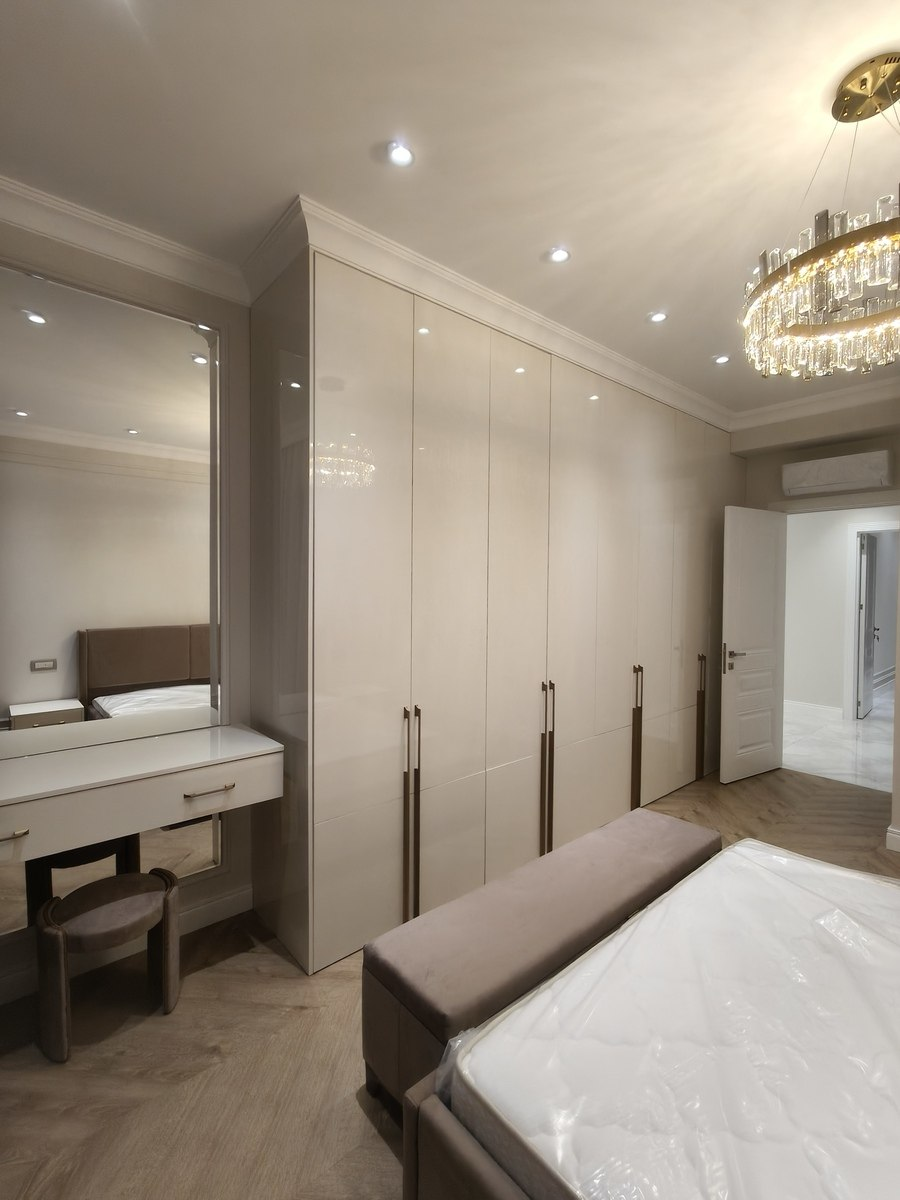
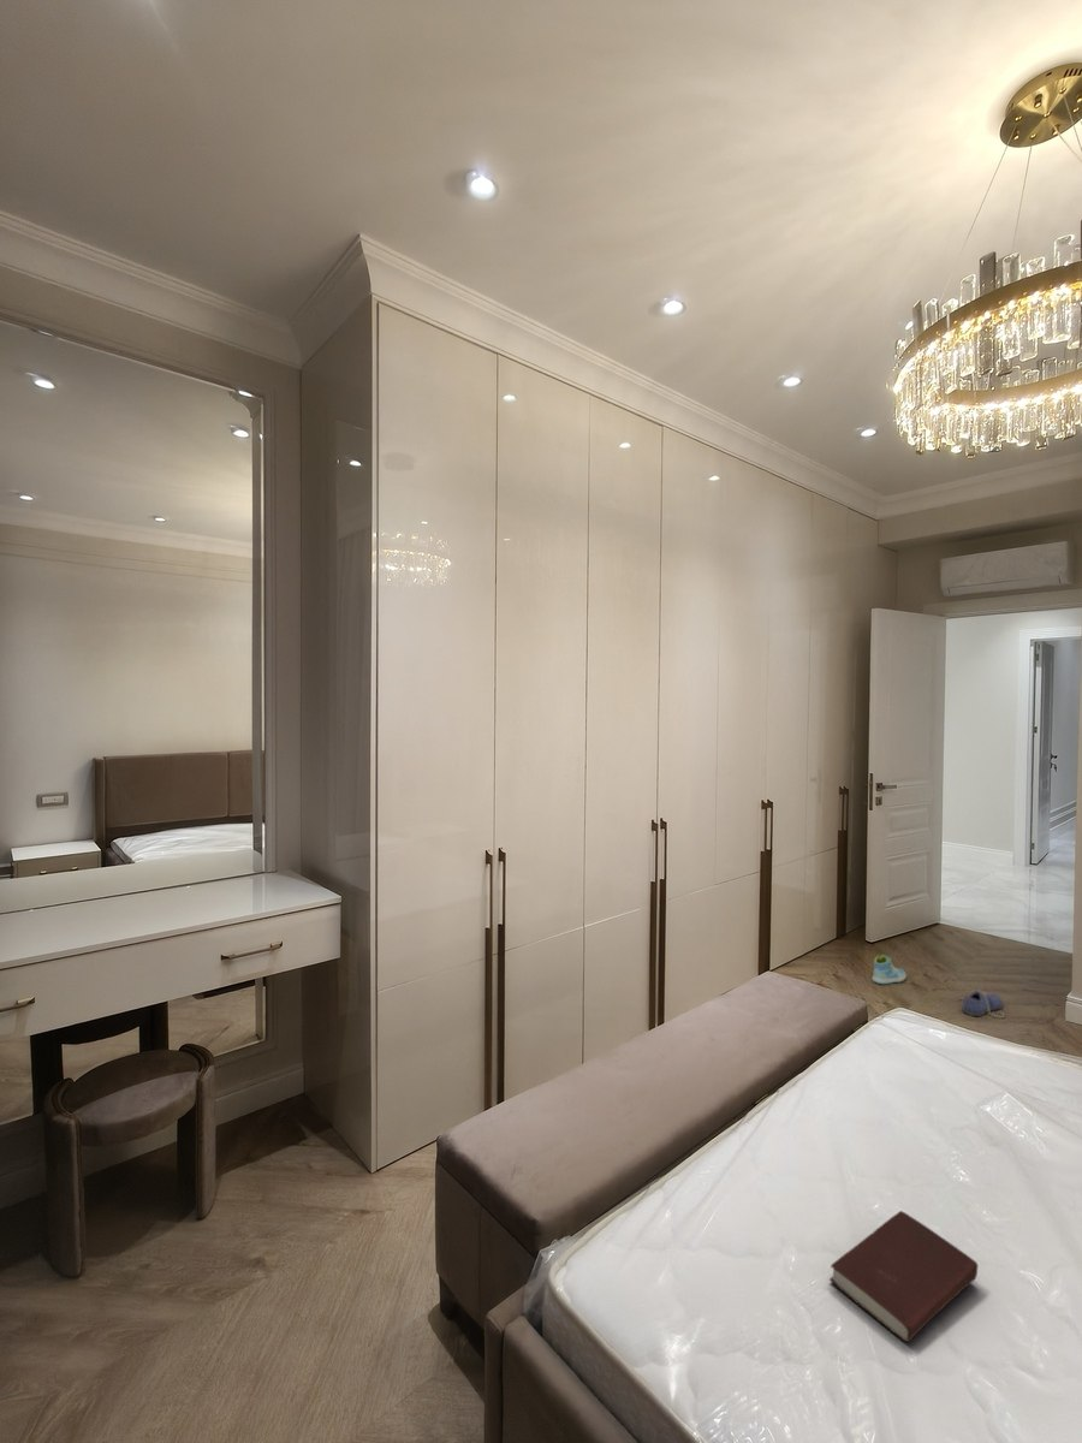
+ book (903, 1270)
+ shoe (981, 998)
+ sneaker (890, 967)
